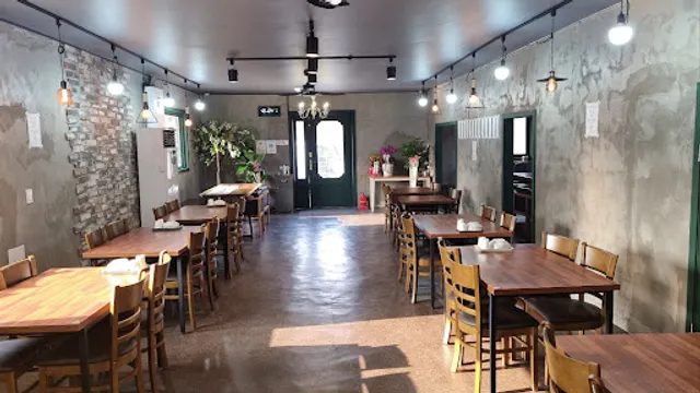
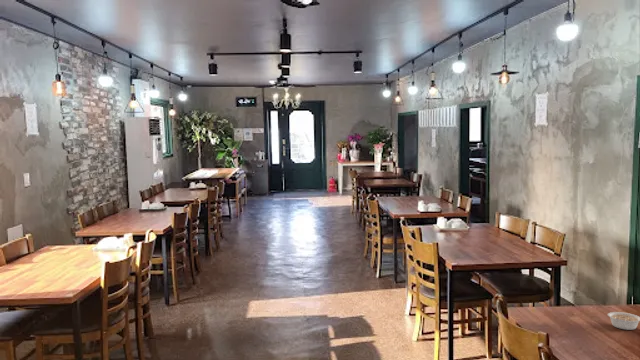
+ legume (625, 320)
